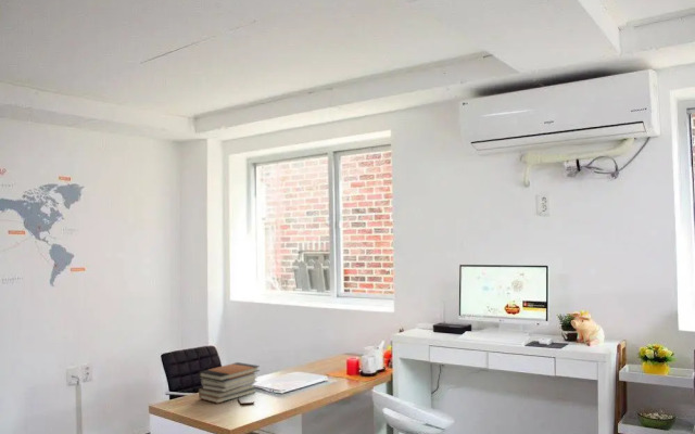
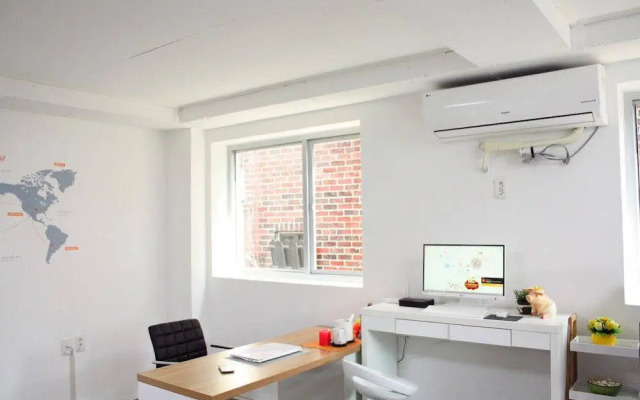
- book stack (229, 382)
